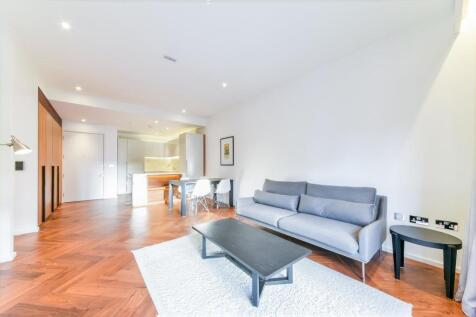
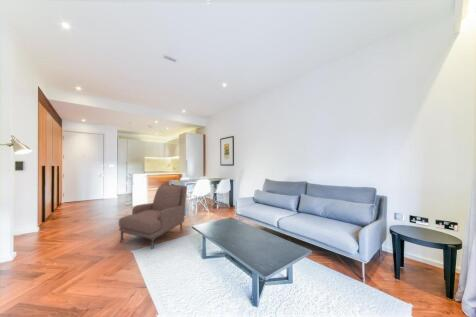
+ armchair (156, 211)
